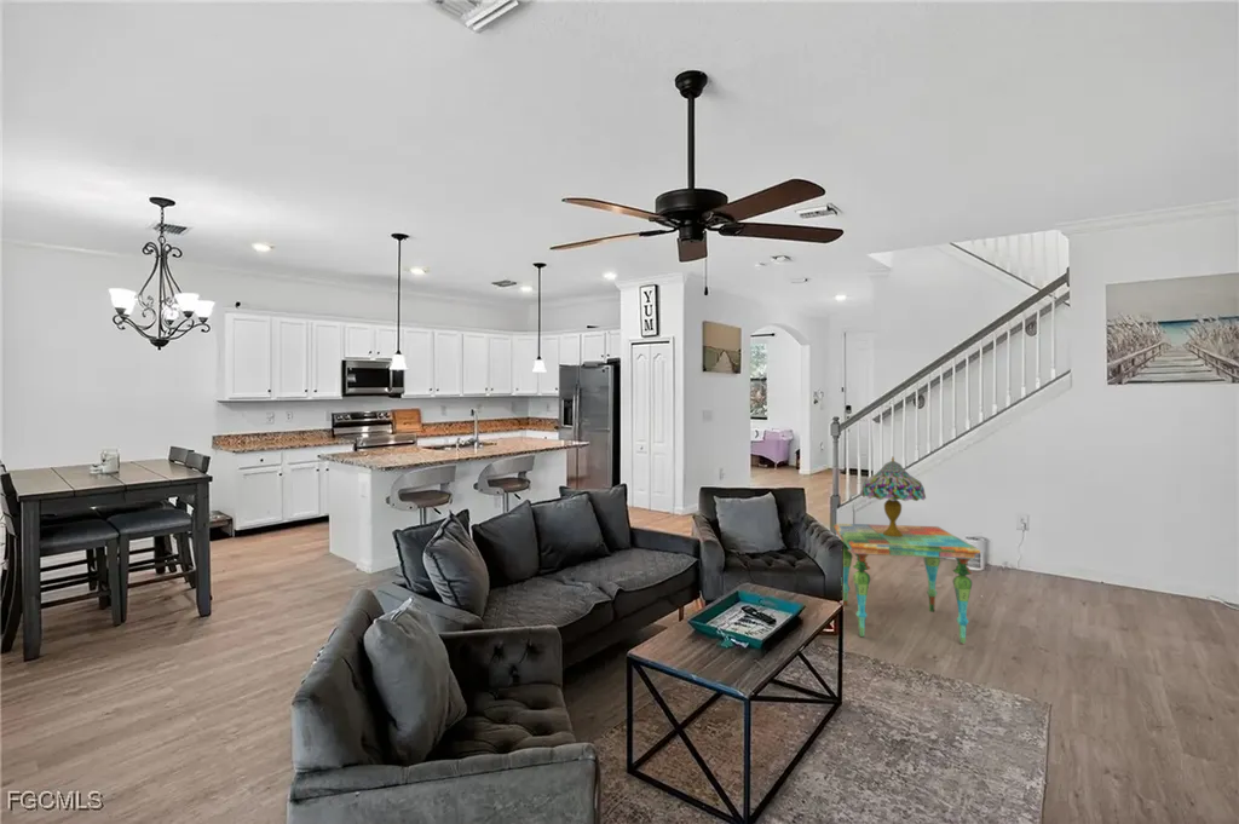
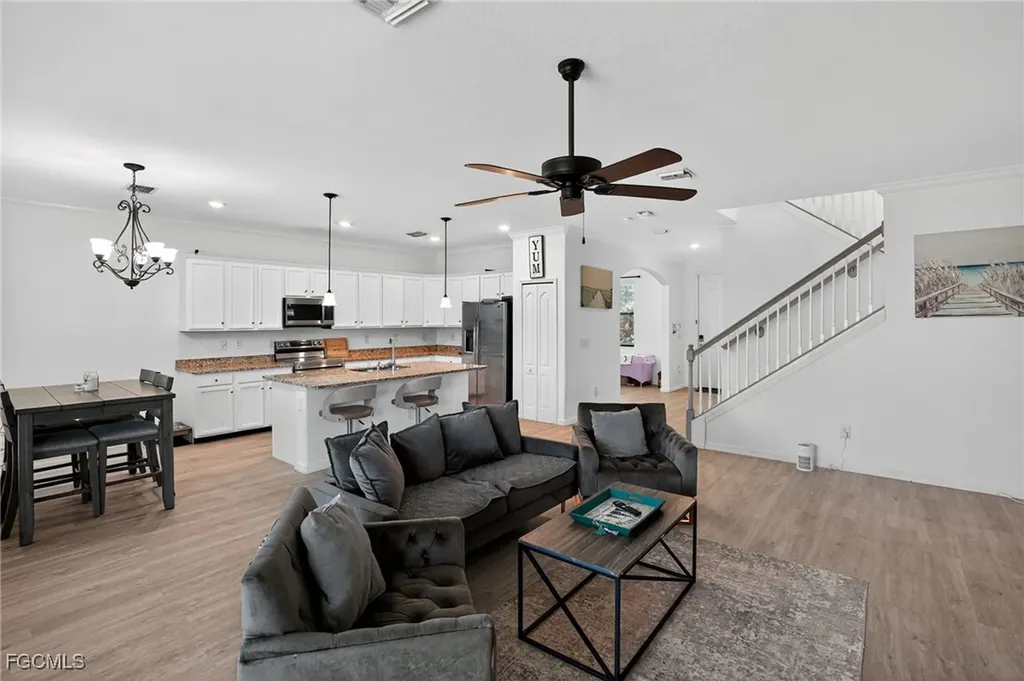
- side table (904, 555)
- table lamp (892, 495)
